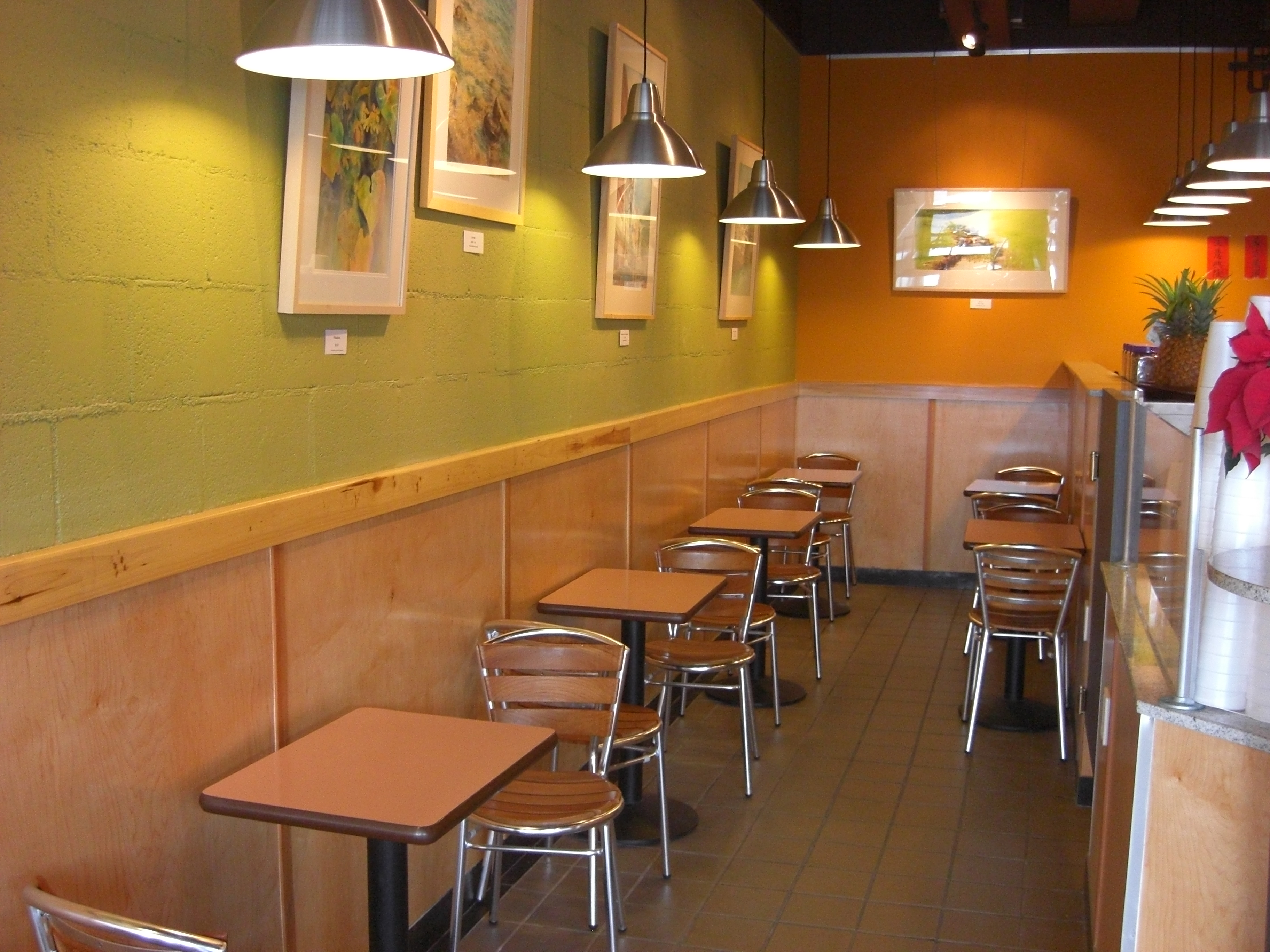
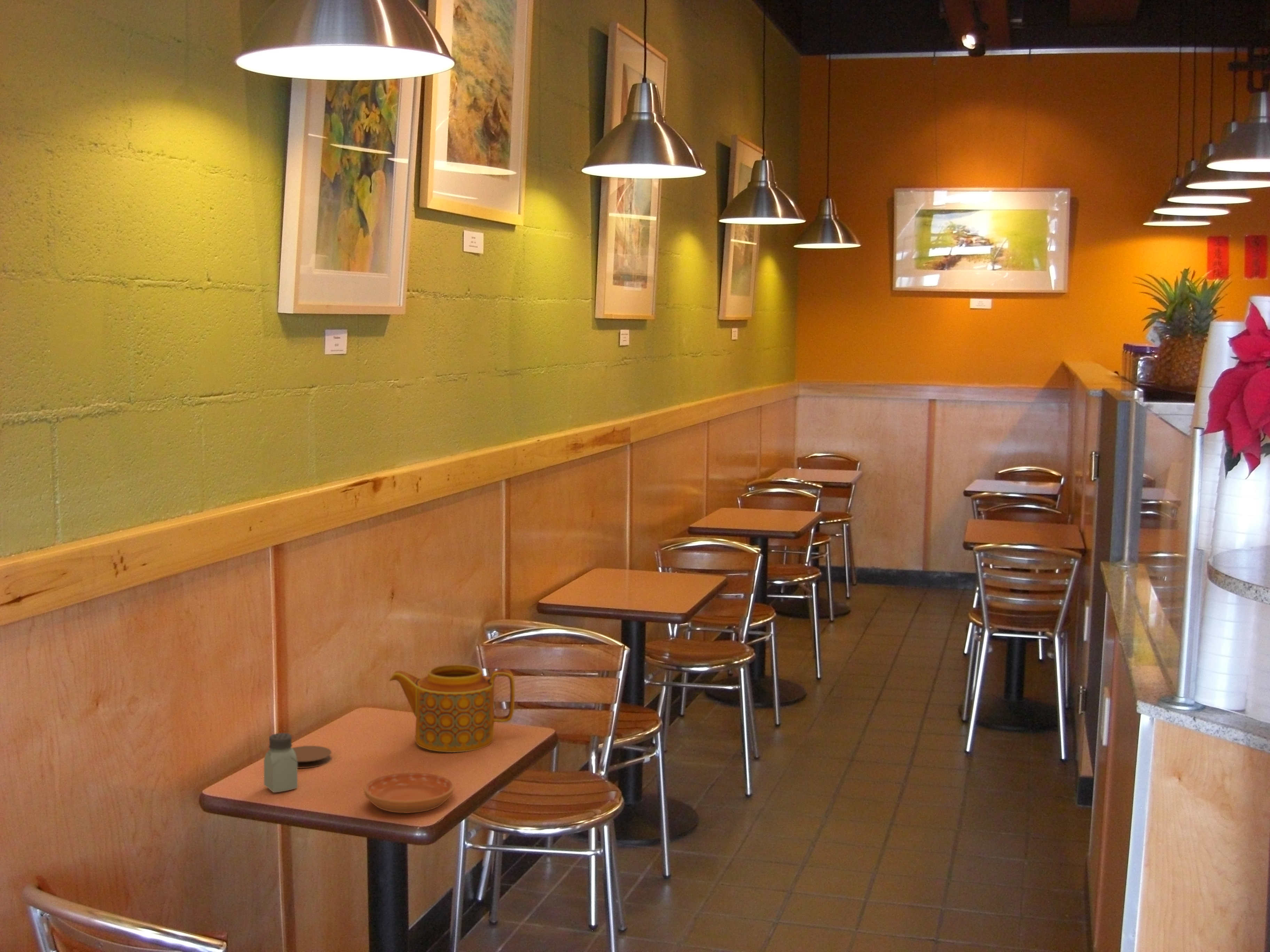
+ saucer (409, 793)
+ saltshaker (281, 762)
+ teapot (452, 705)
+ coaster (306, 756)
